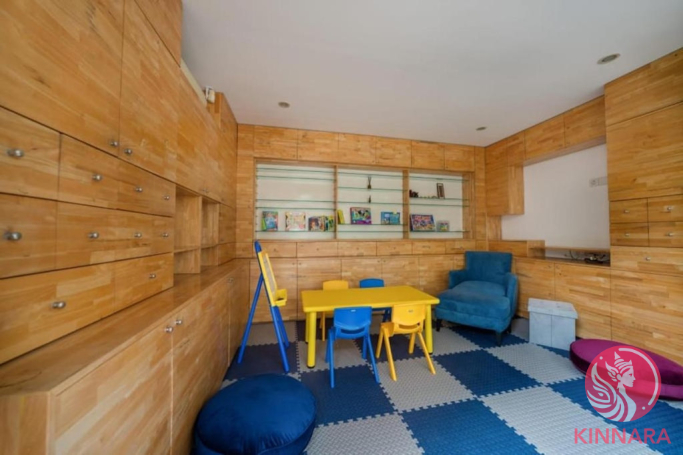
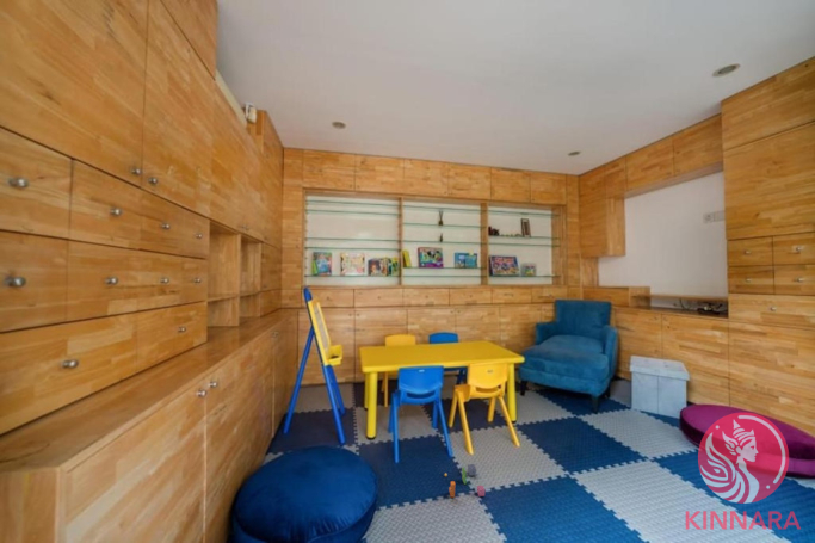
+ building blocks (463, 477)
